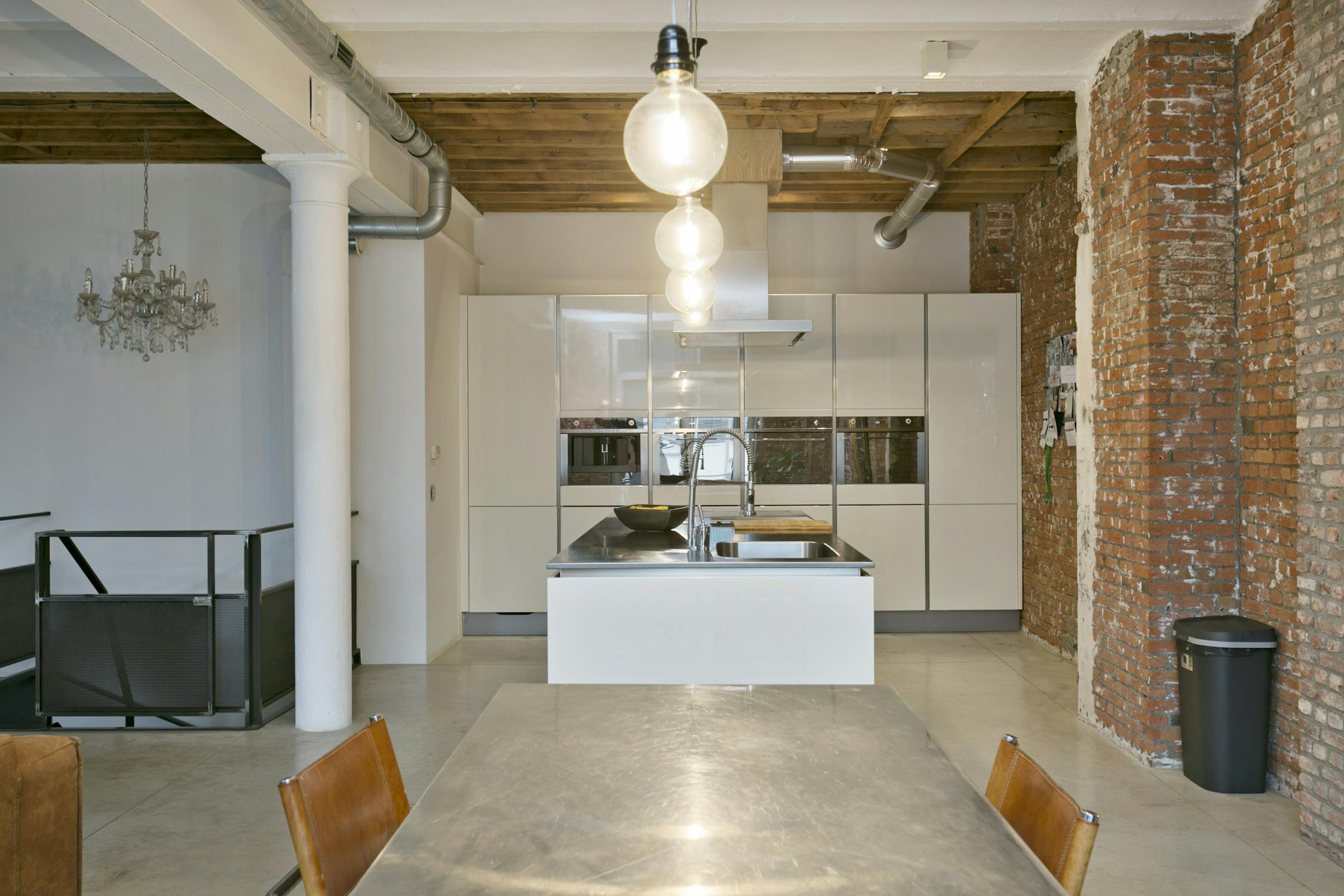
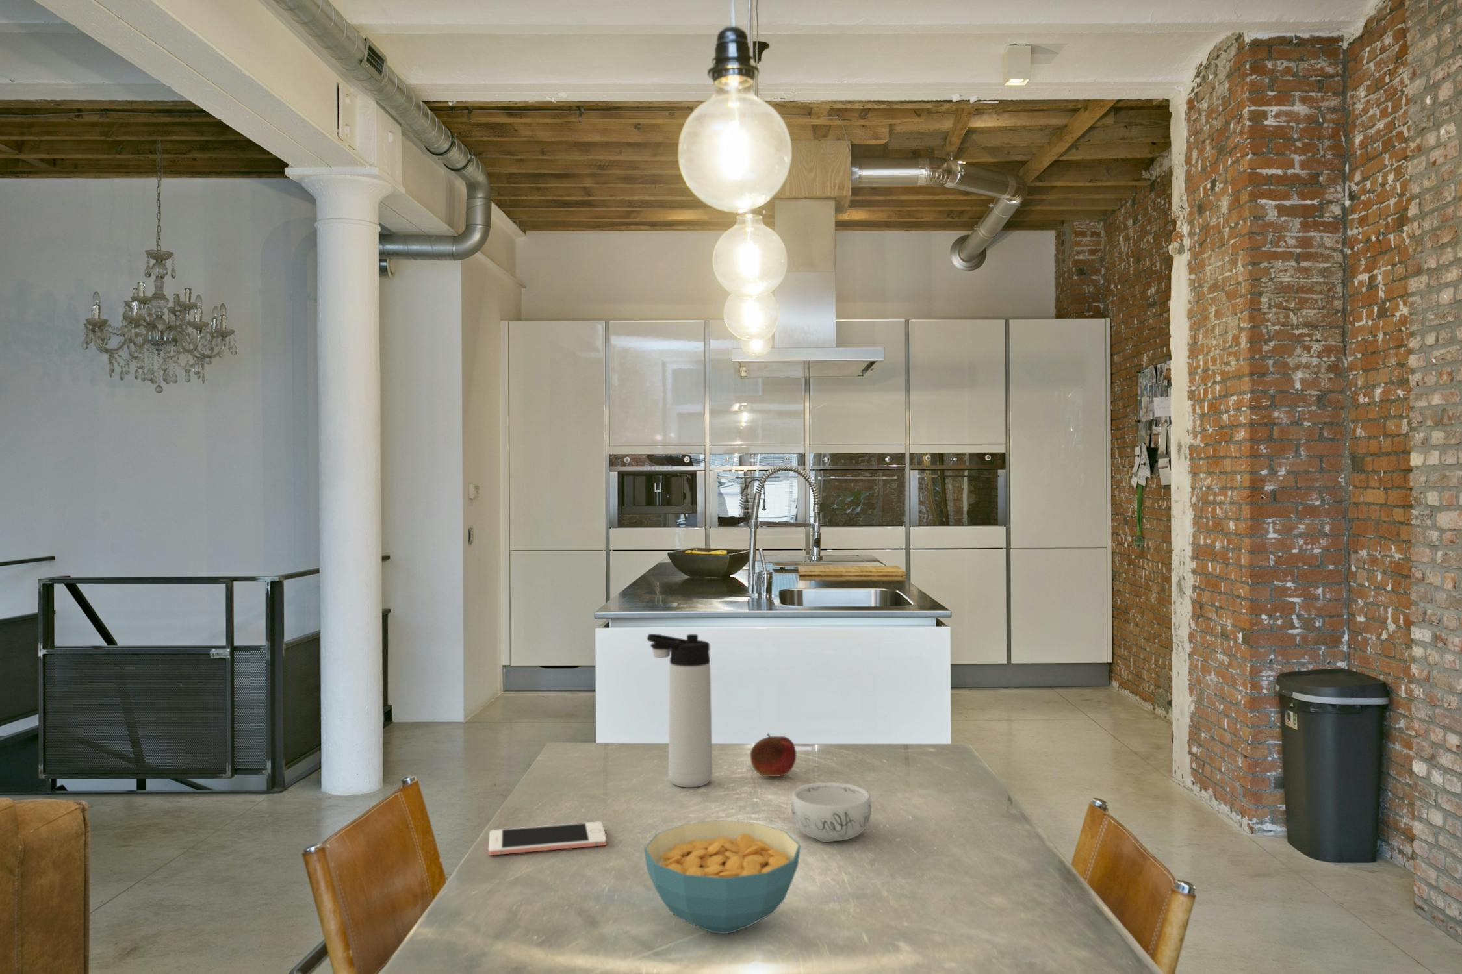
+ decorative bowl (835, 812)
+ cereal bowl (722, 885)
+ thermos bottle (680, 708)
+ cell phone (547, 838)
+ fruit (773, 754)
